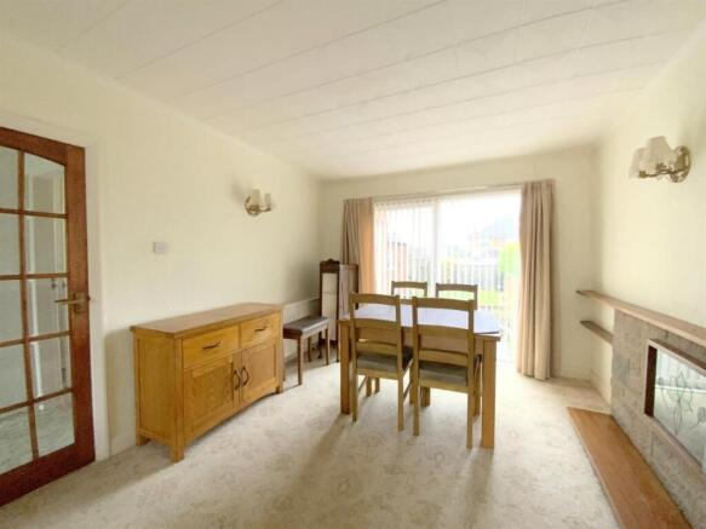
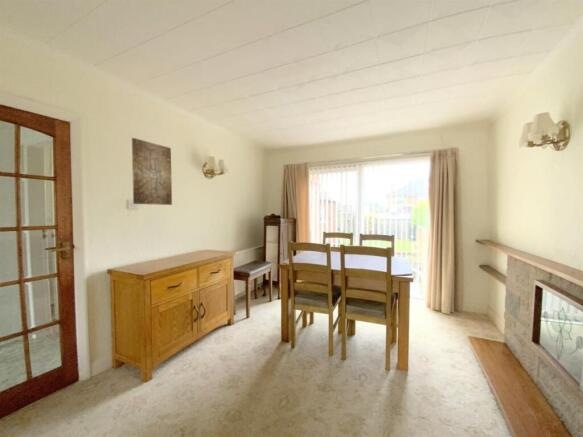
+ wall art (153, 174)
